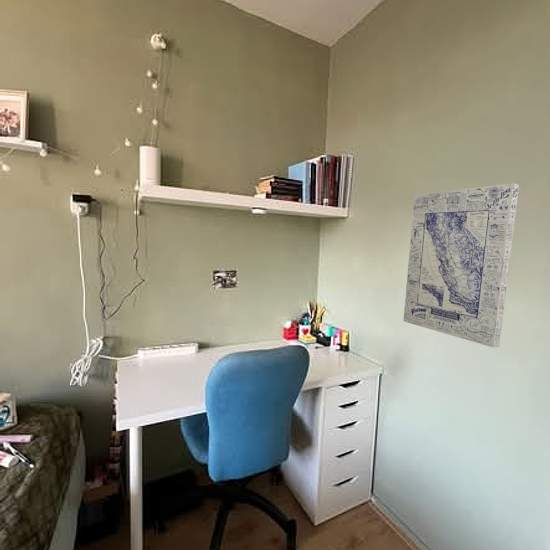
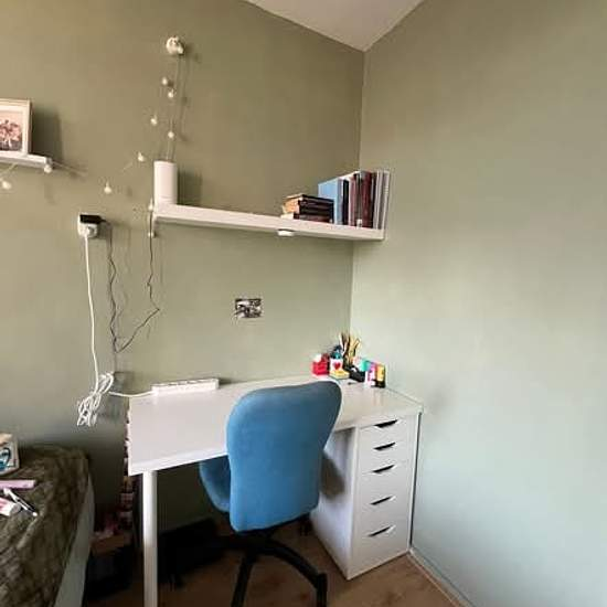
- wall art (452, 263)
